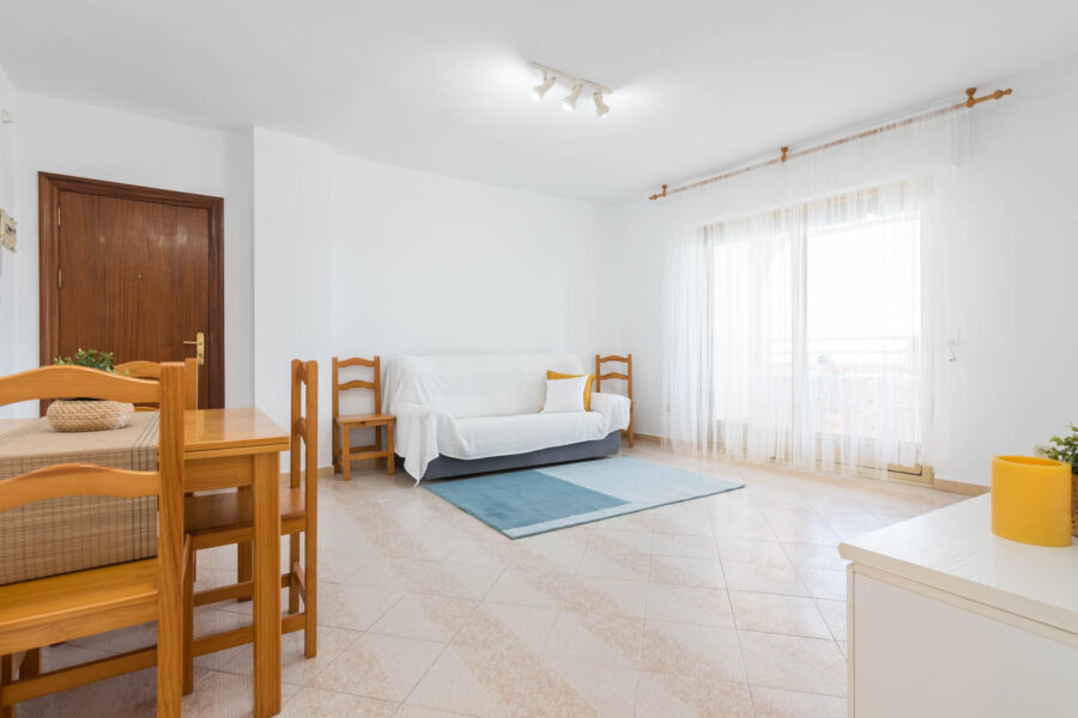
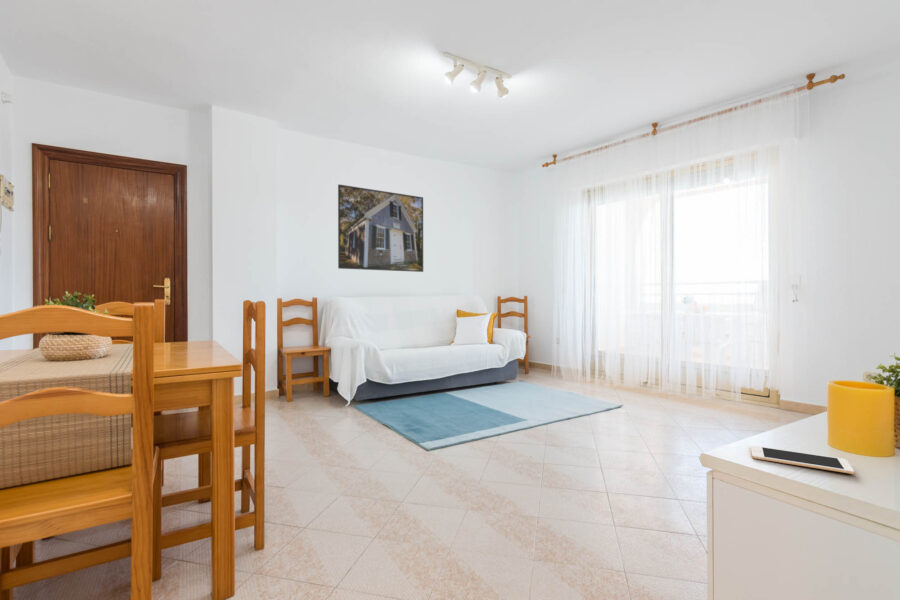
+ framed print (383, 230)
+ cell phone (798, 458)
